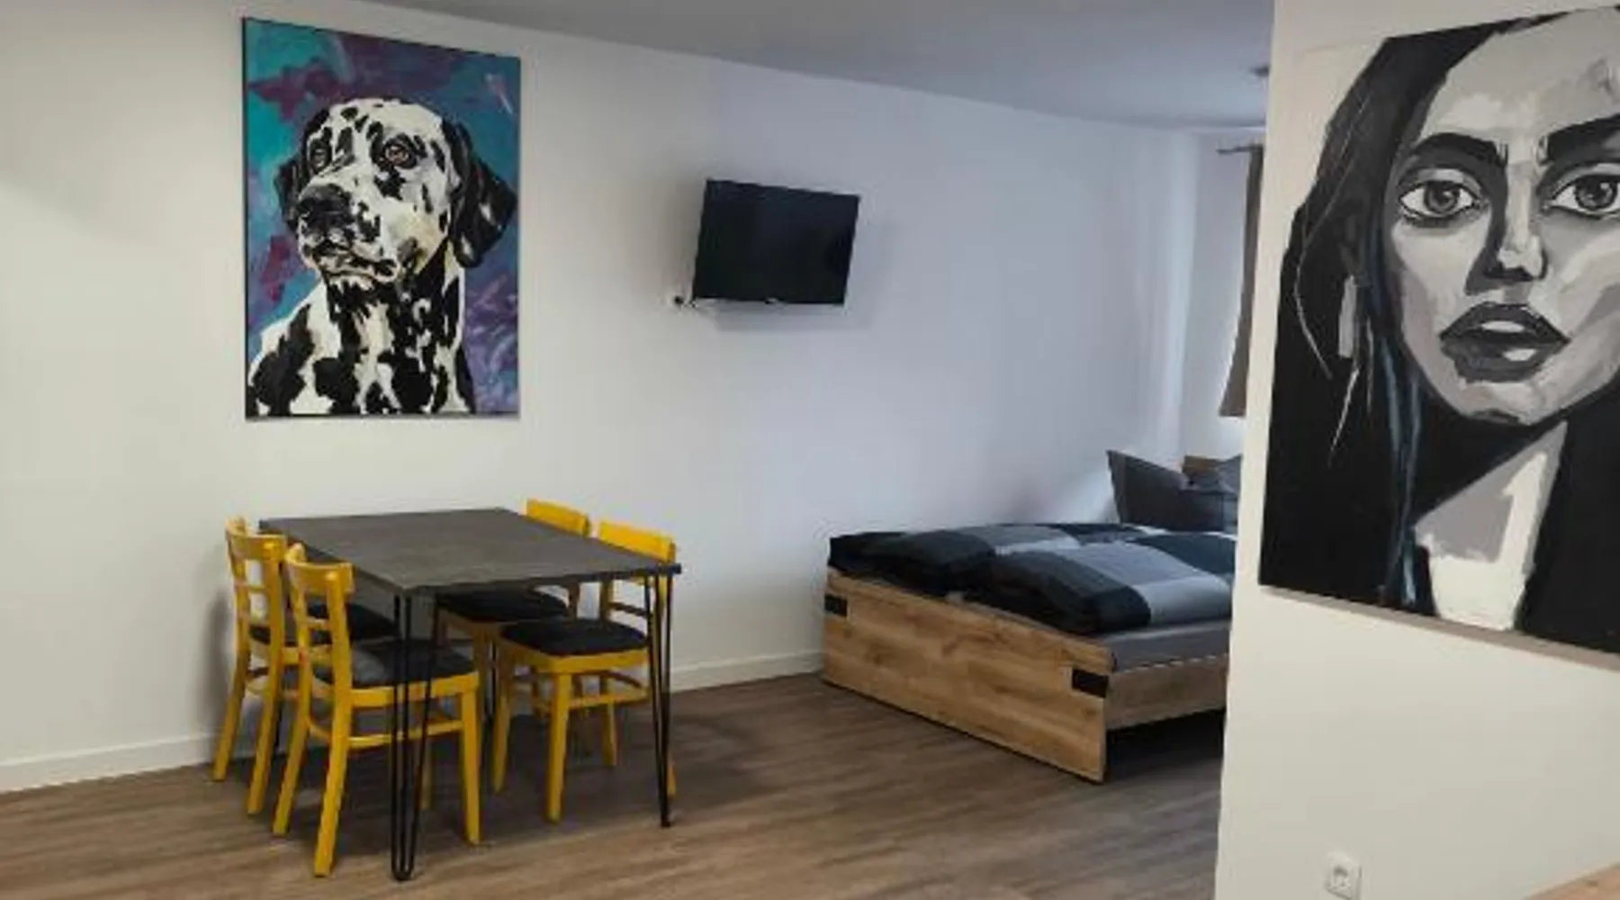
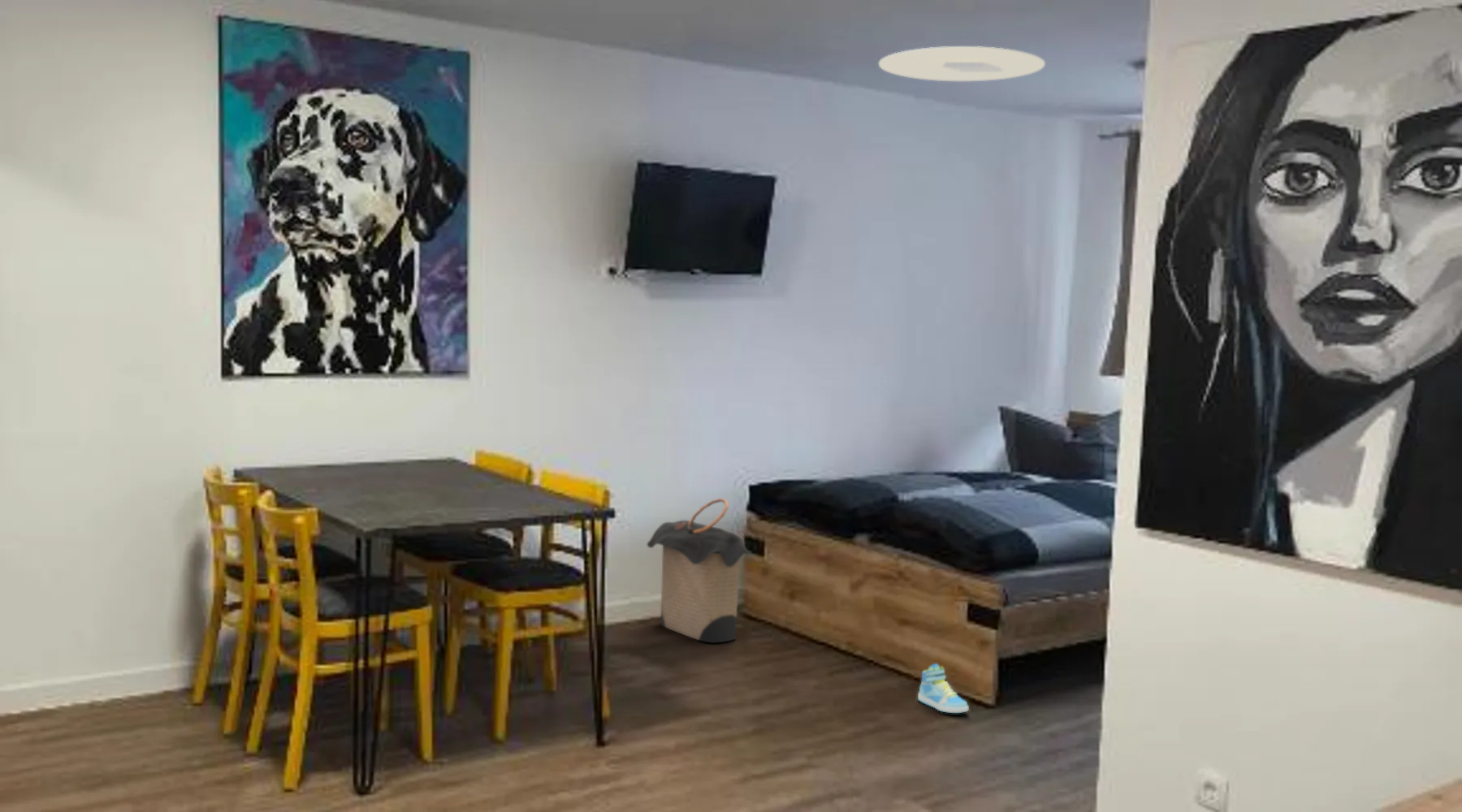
+ ceiling light (961, 57)
+ laundry hamper (696, 564)
+ sneaker (942, 687)
